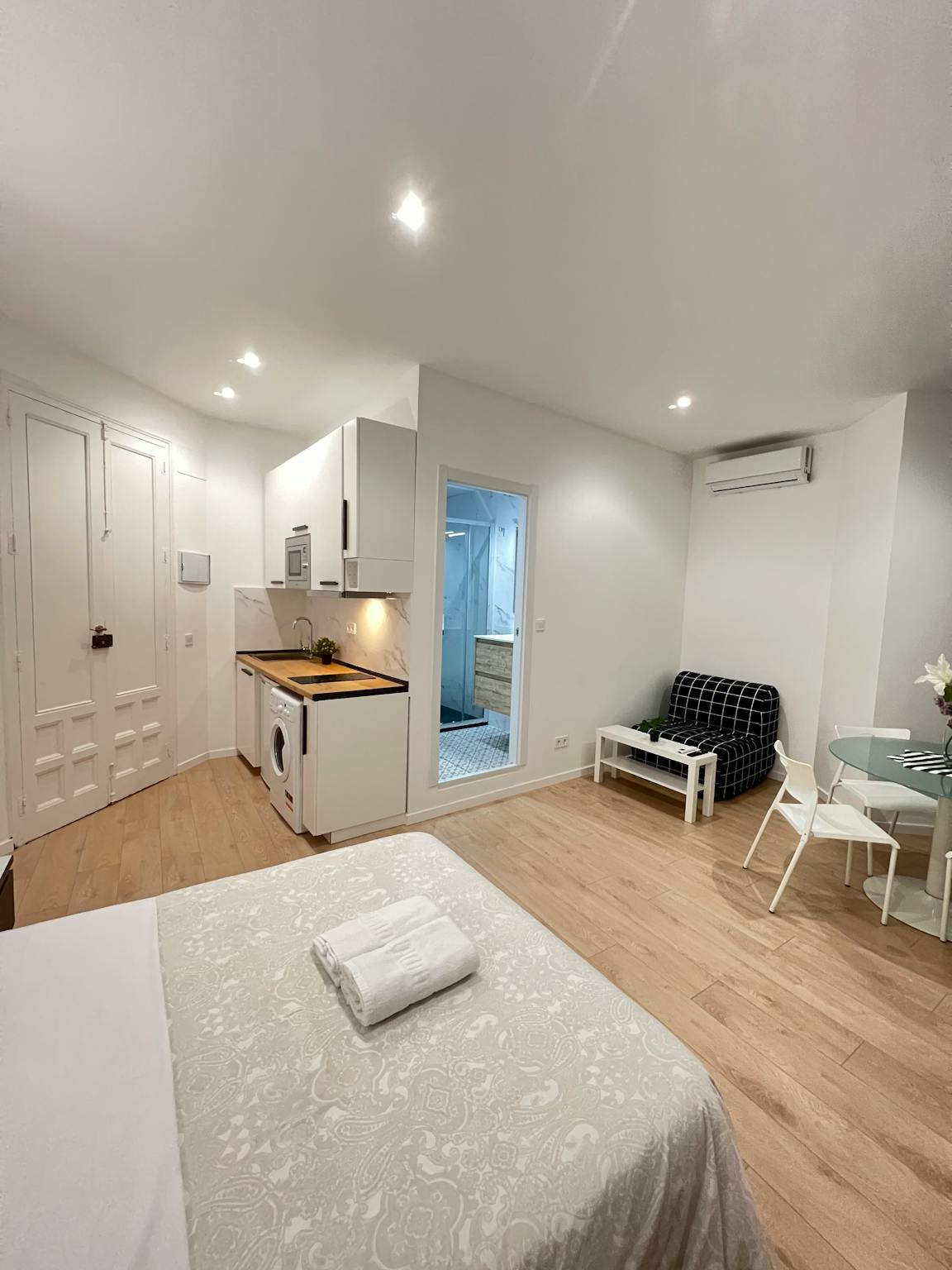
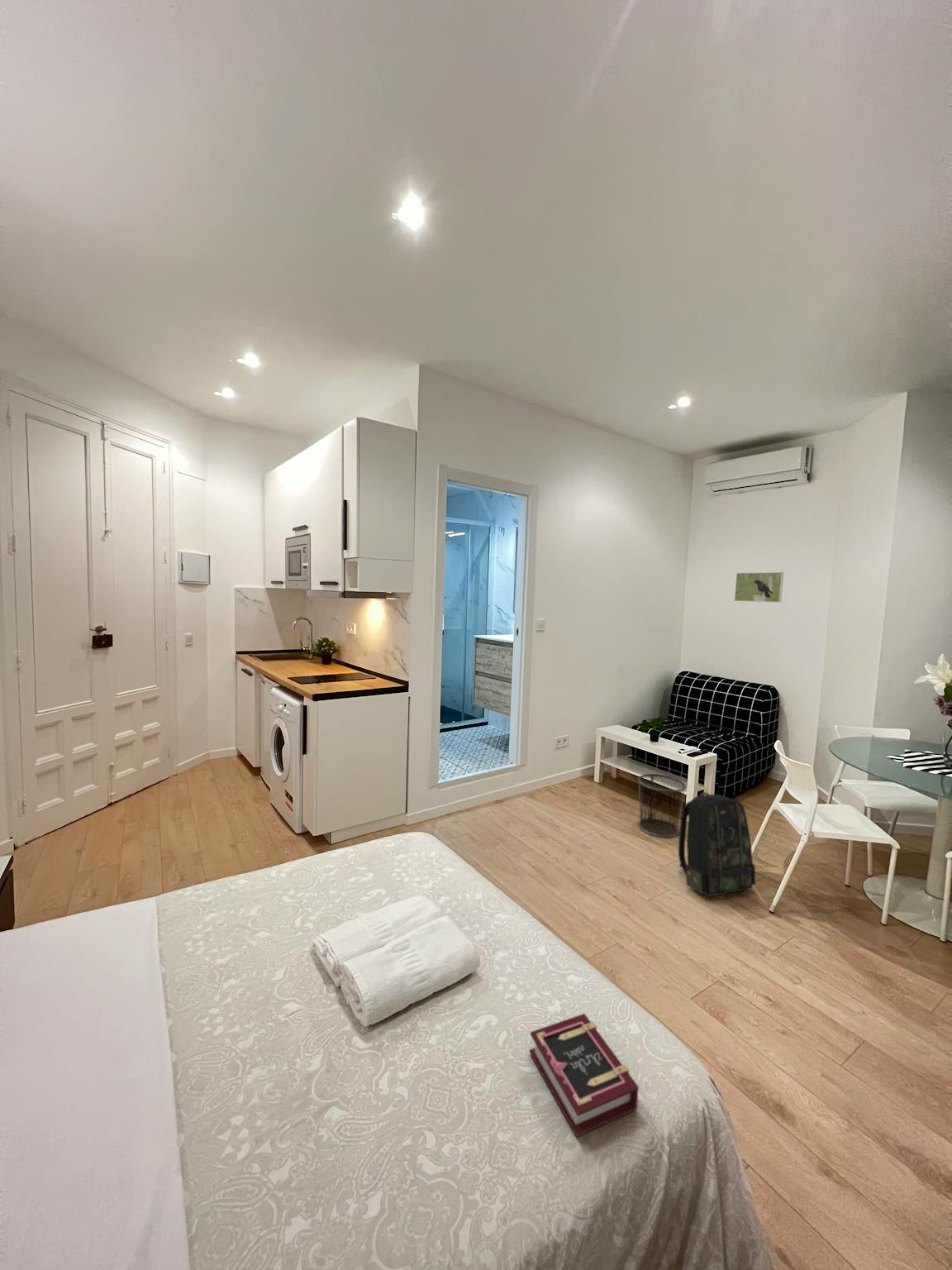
+ book (582, 1067)
+ backpack (713, 839)
+ waste bin (659, 805)
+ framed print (758, 587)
